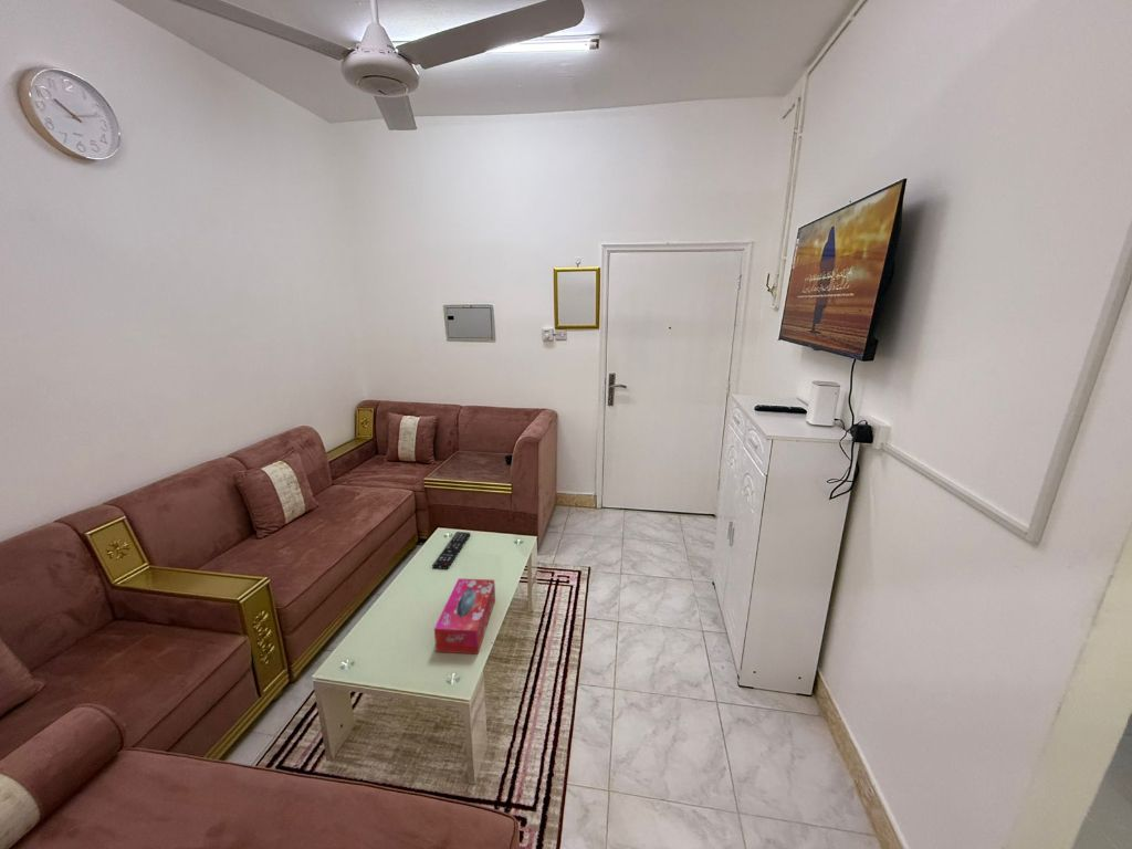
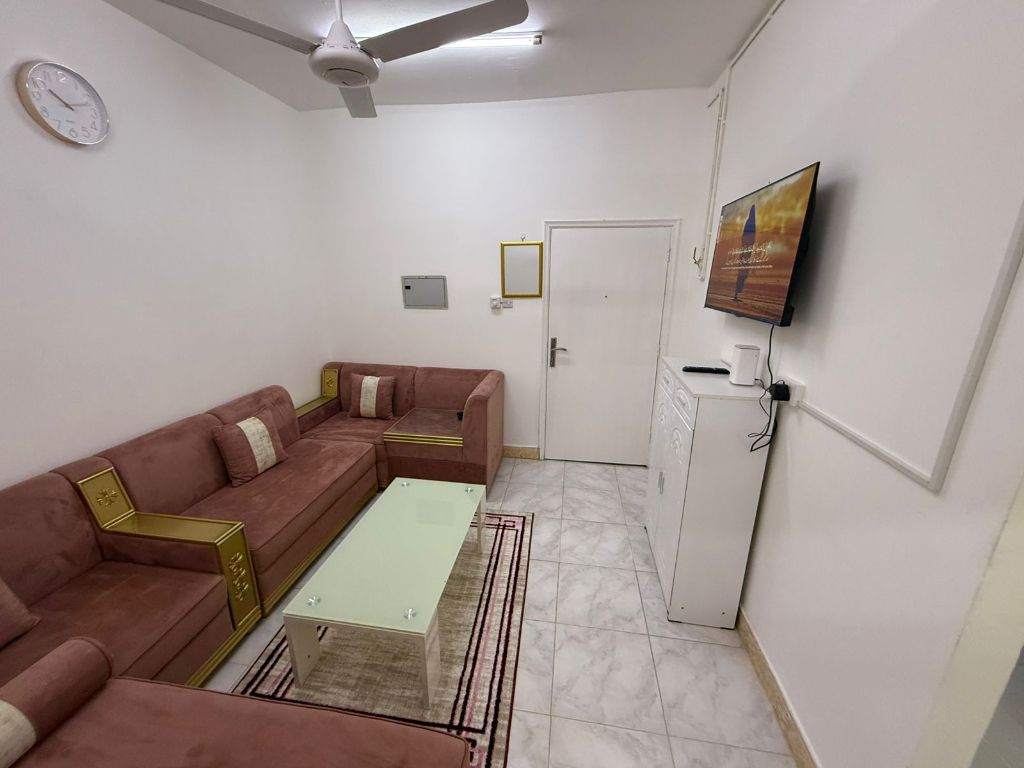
- tissue box (467, 612)
- remote control (452, 548)
